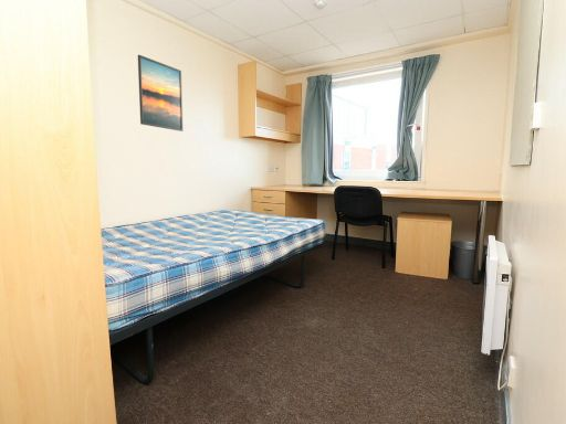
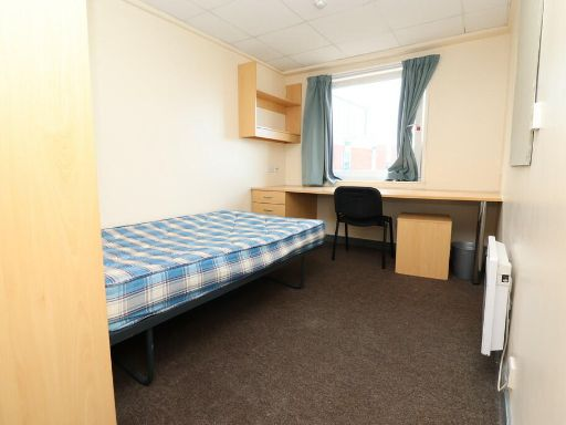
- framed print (161, 95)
